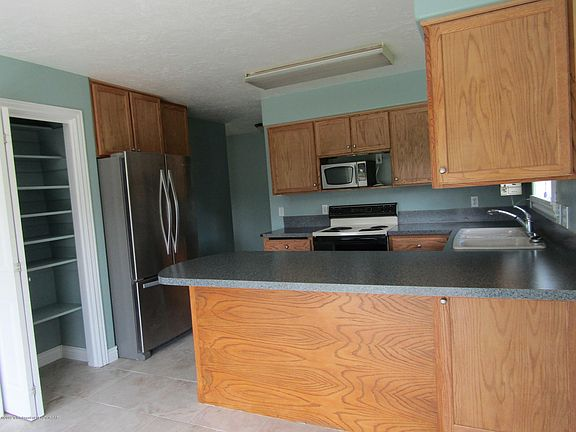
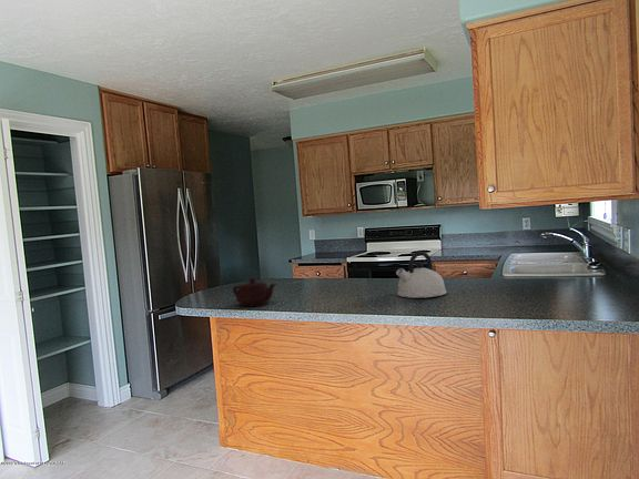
+ kettle (418, 273)
+ teapot (254, 292)
